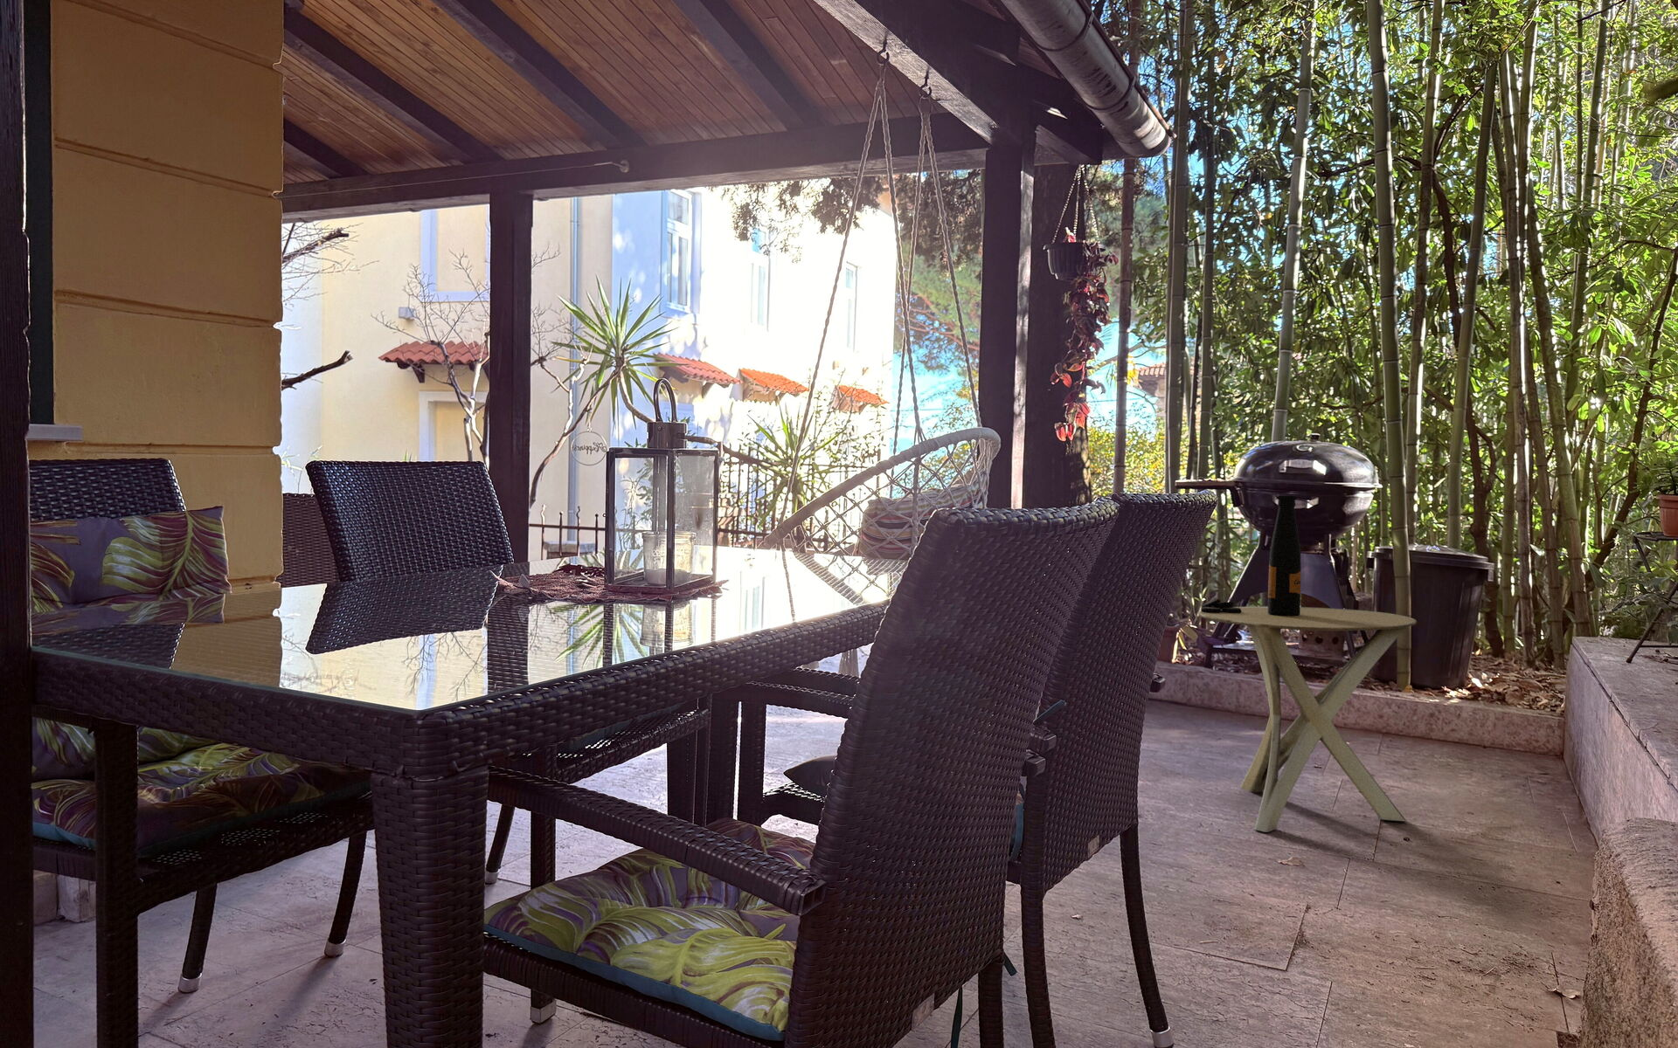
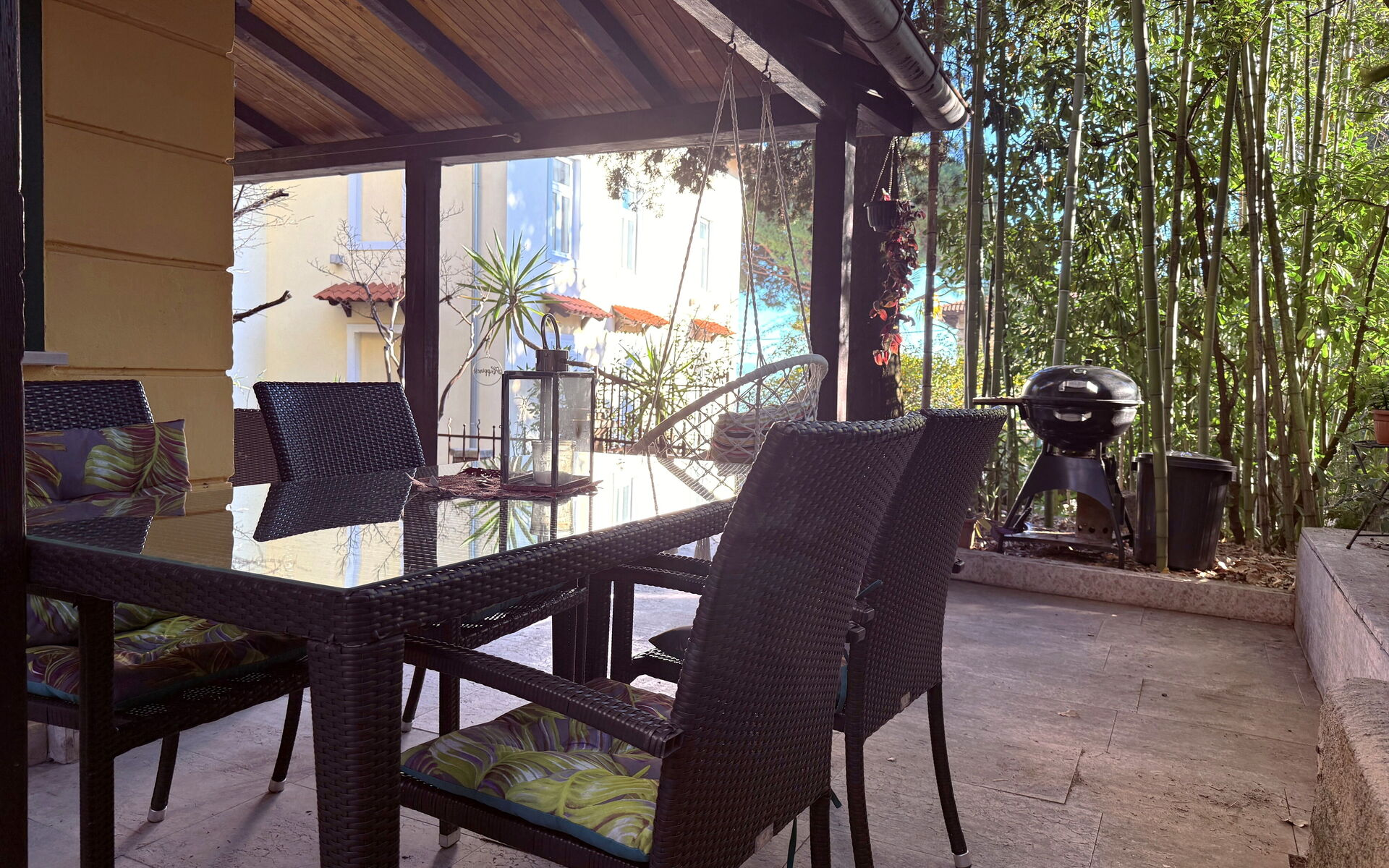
- beer bottle (1270, 551)
- side table (1301, 712)
